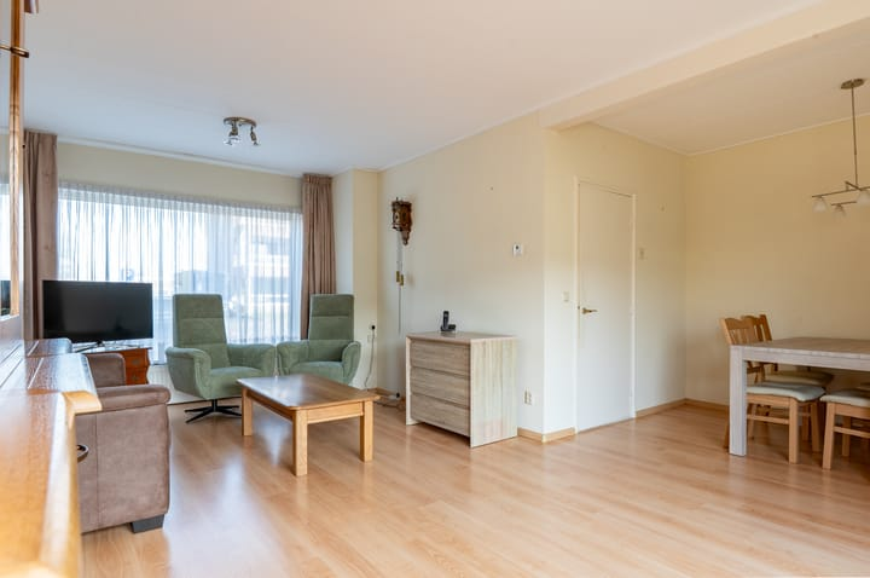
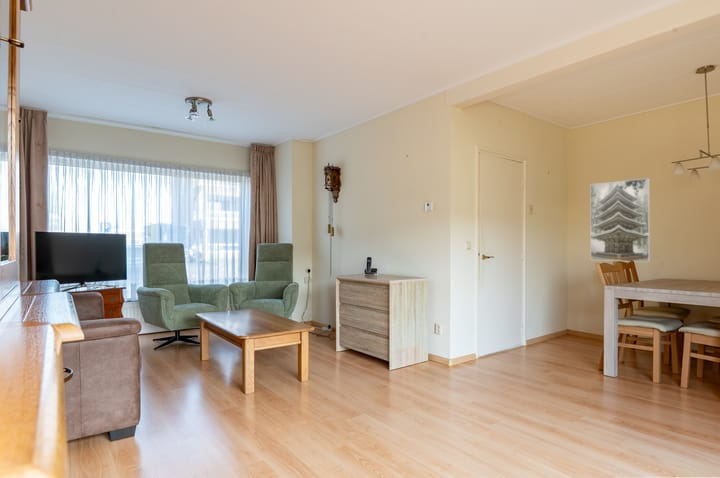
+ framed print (618, 221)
